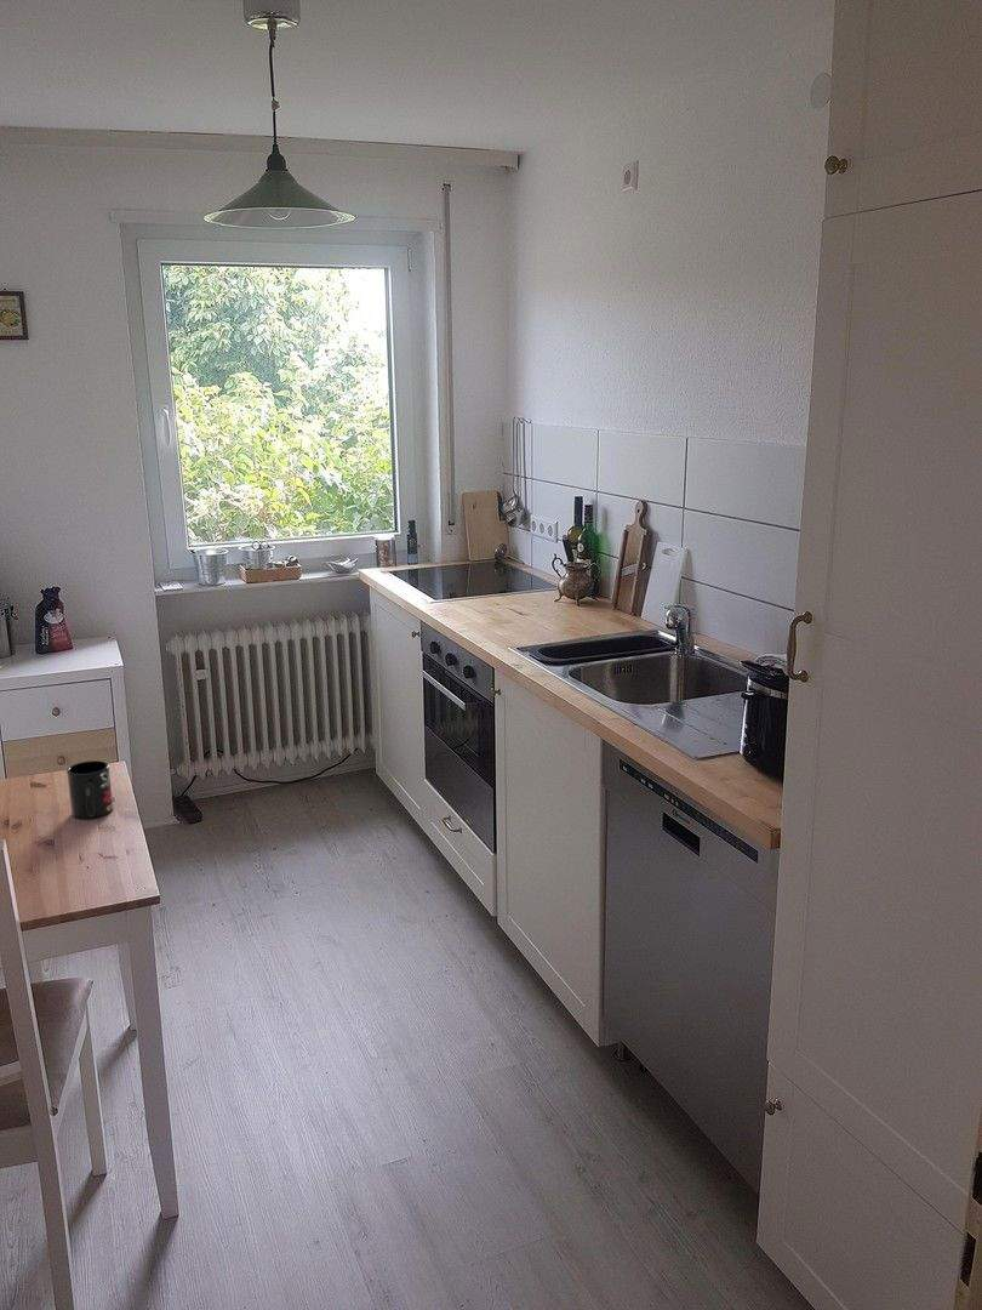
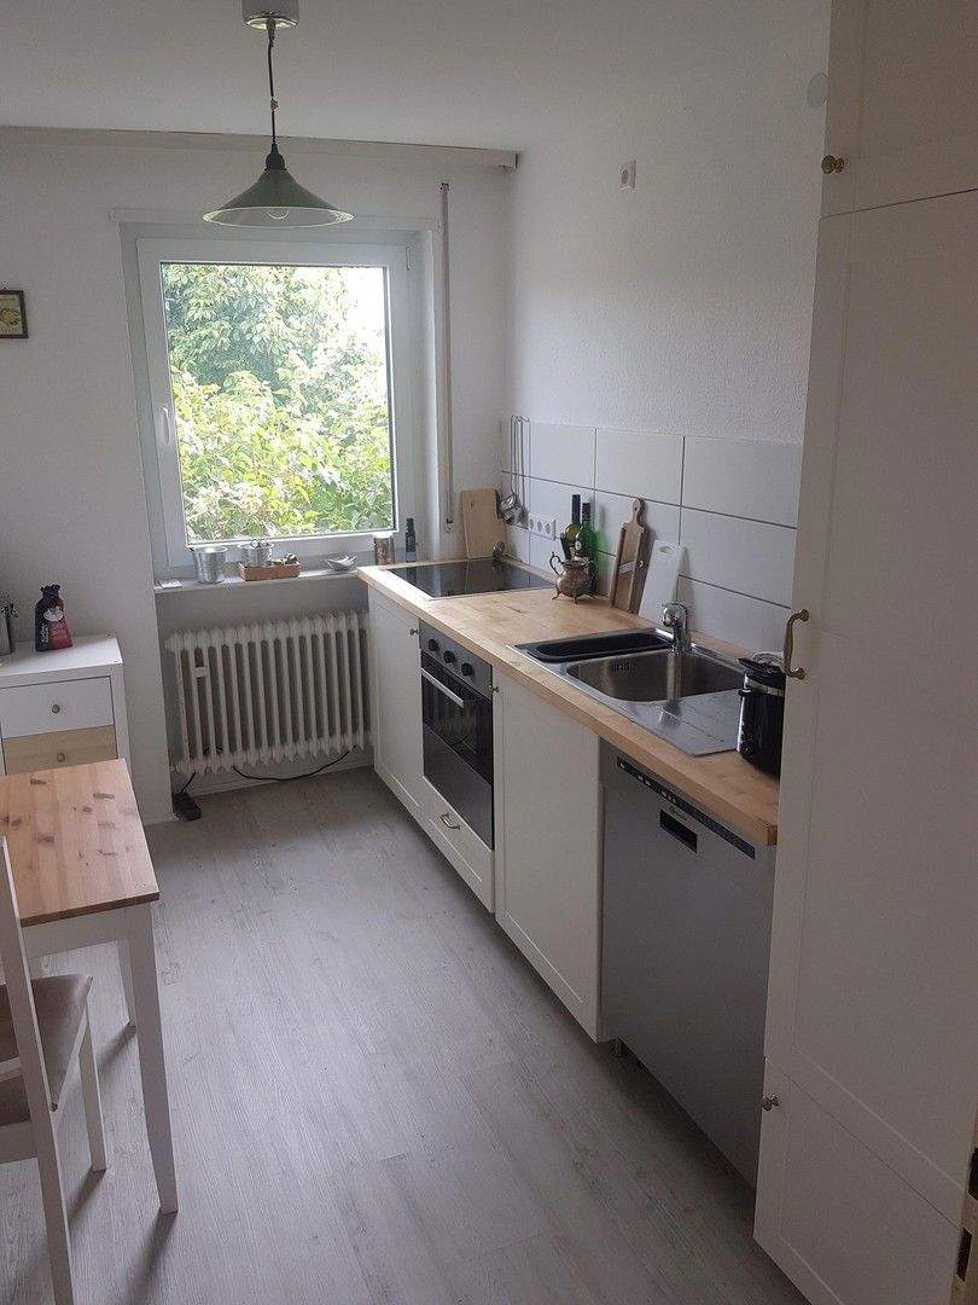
- mug (90, 792)
